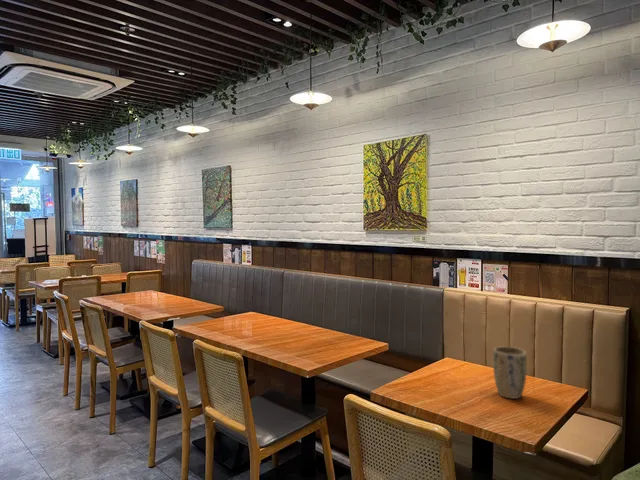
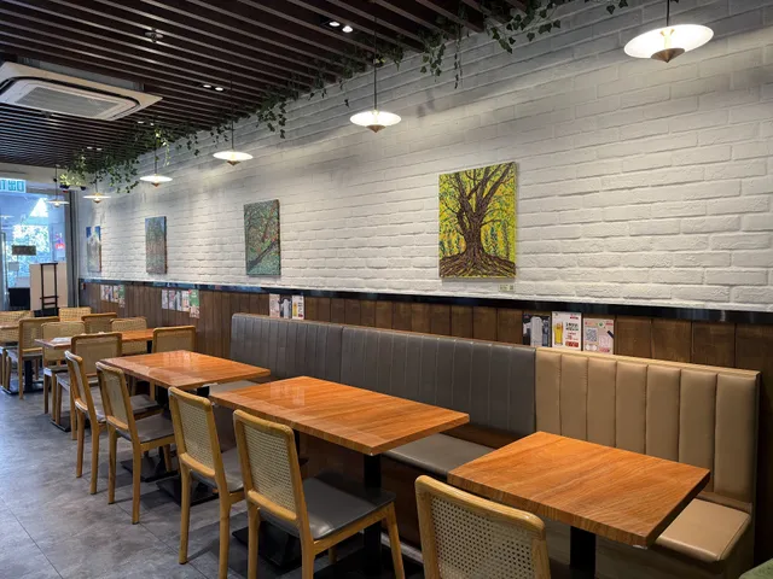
- plant pot (509, 372)
